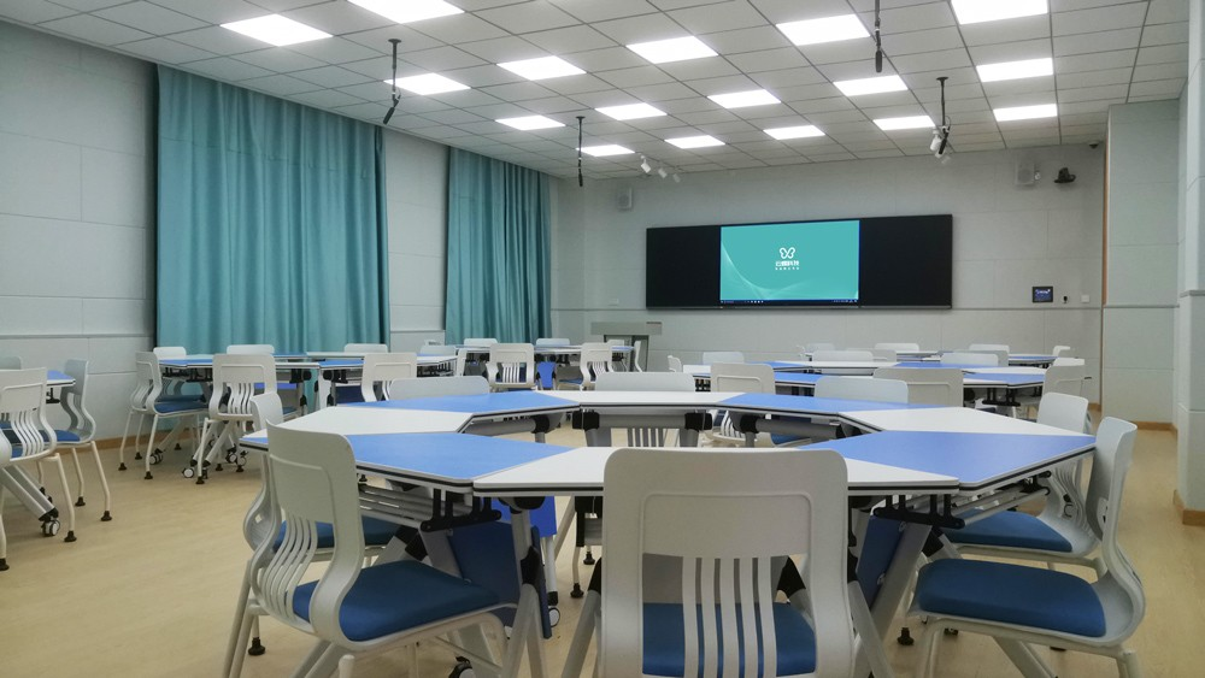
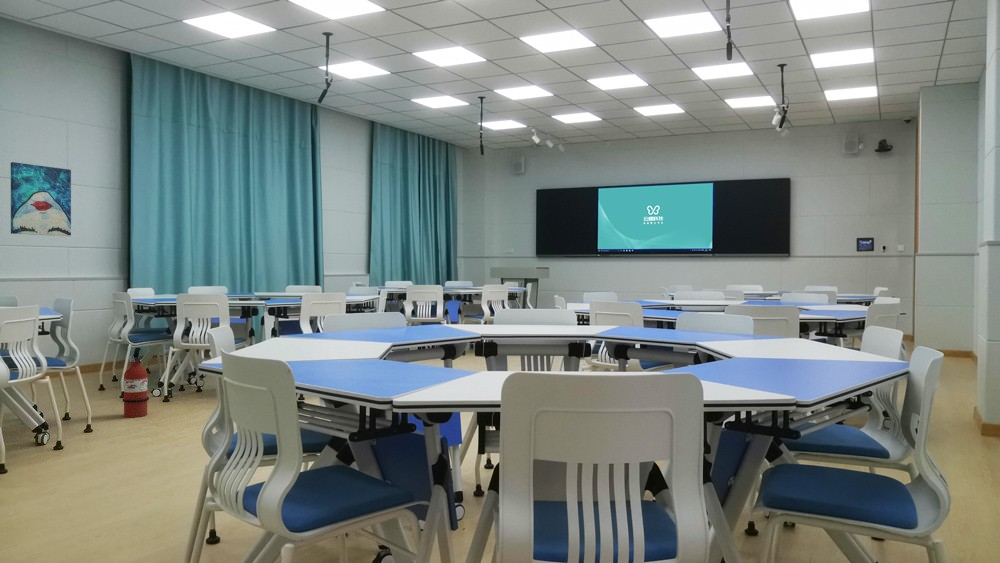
+ fire extinguisher (136, 381)
+ wall art (41, 200)
